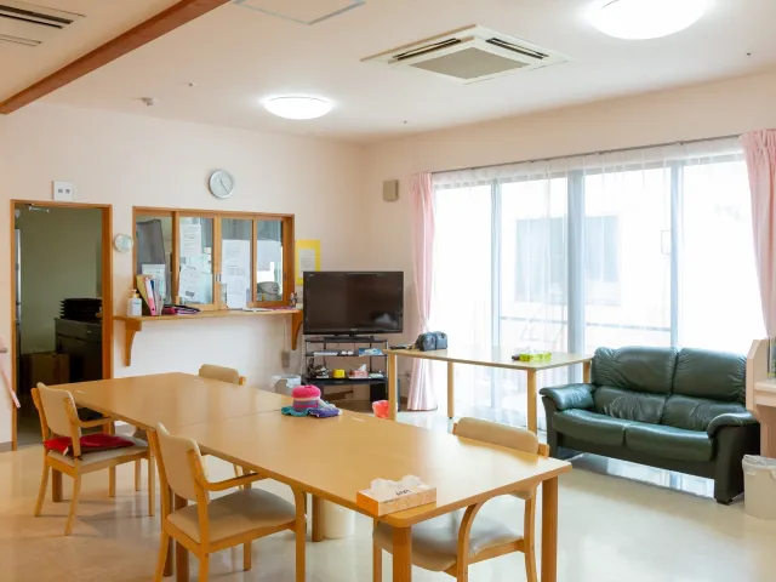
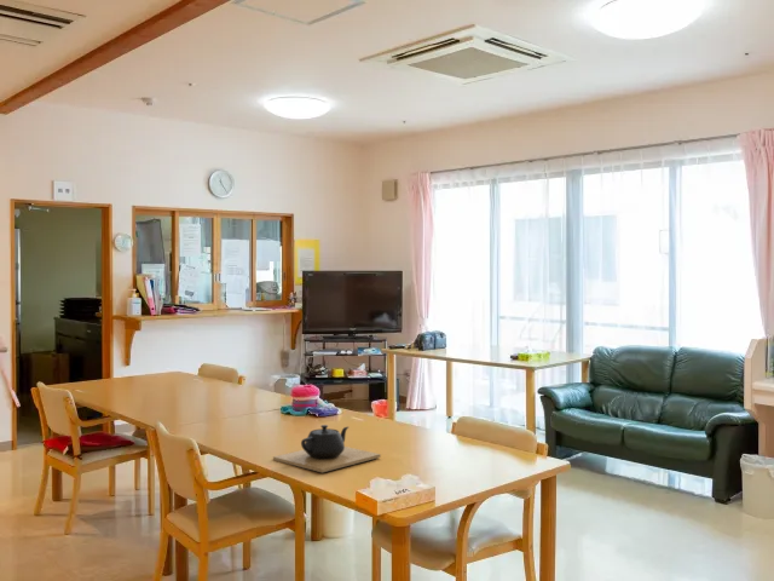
+ teapot (327, 441)
